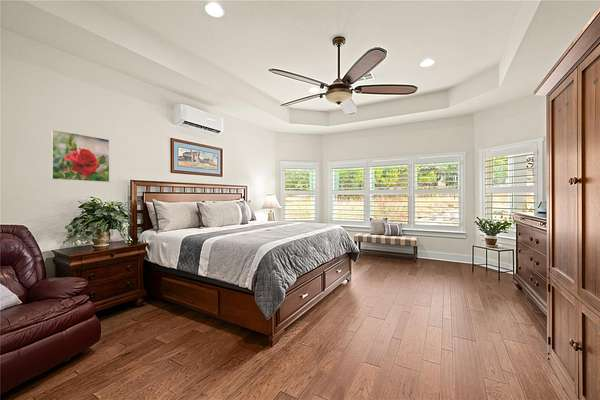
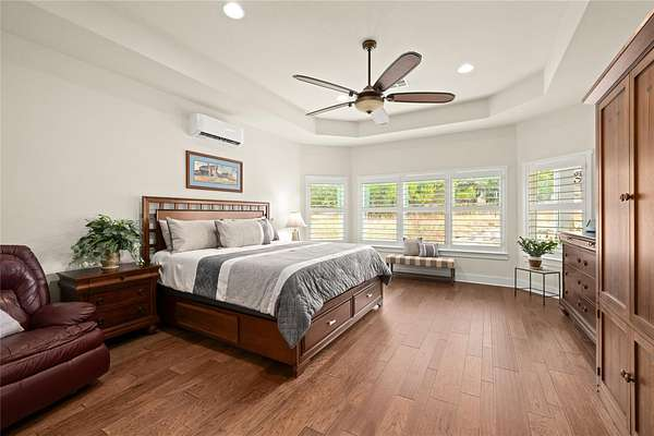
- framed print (82, 157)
